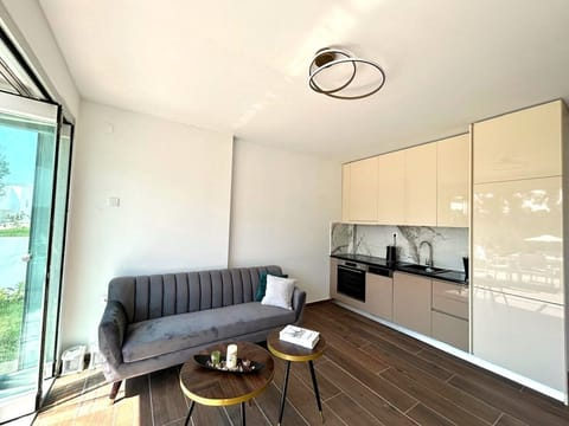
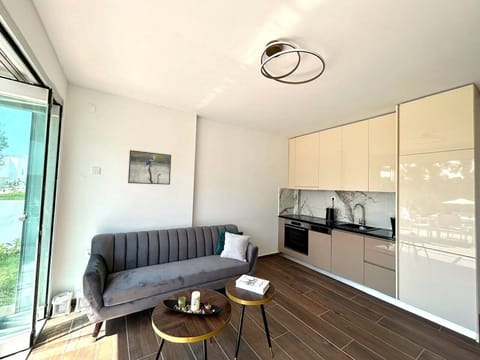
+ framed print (150, 168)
